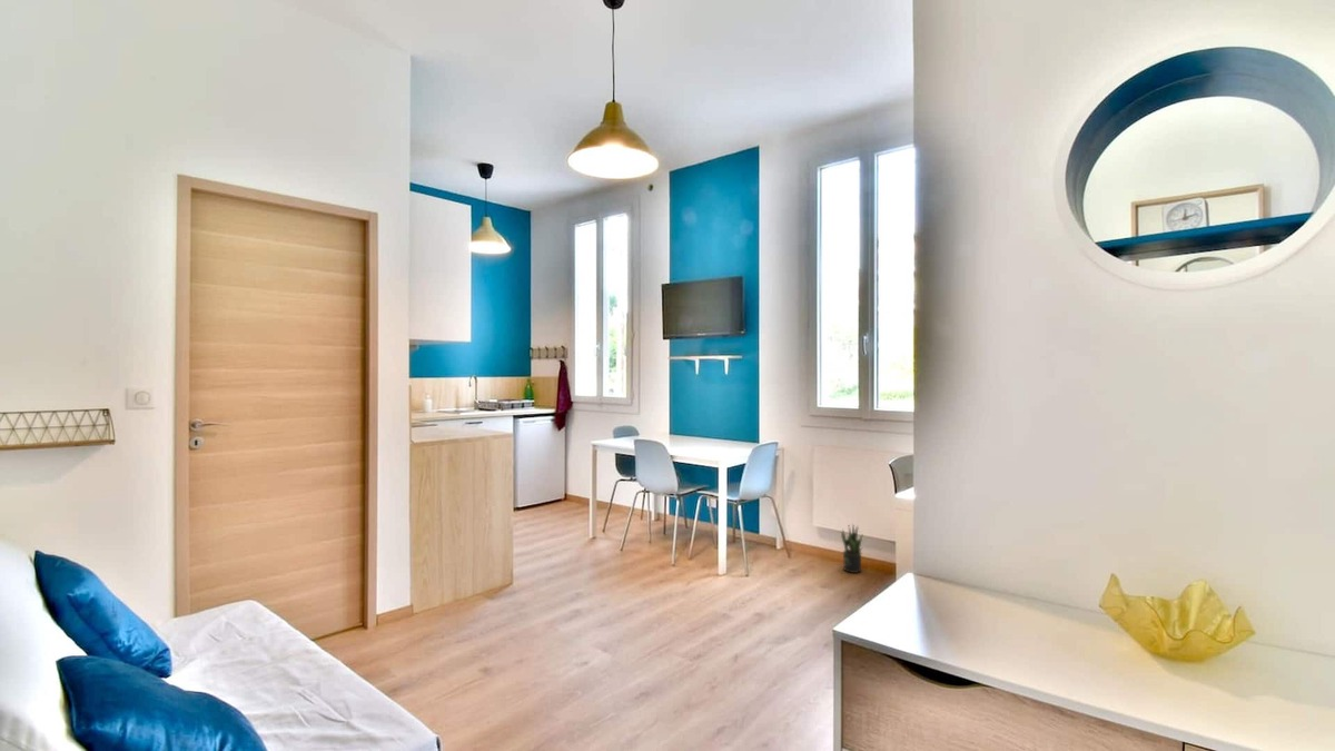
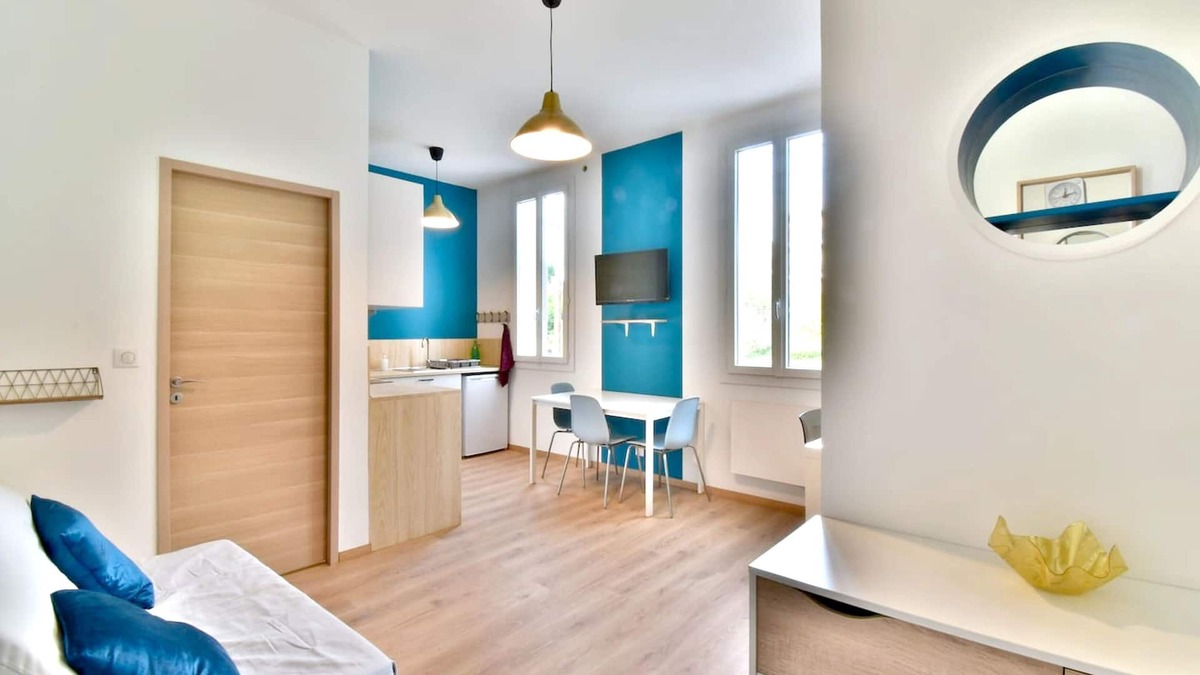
- potted plant (851, 547)
